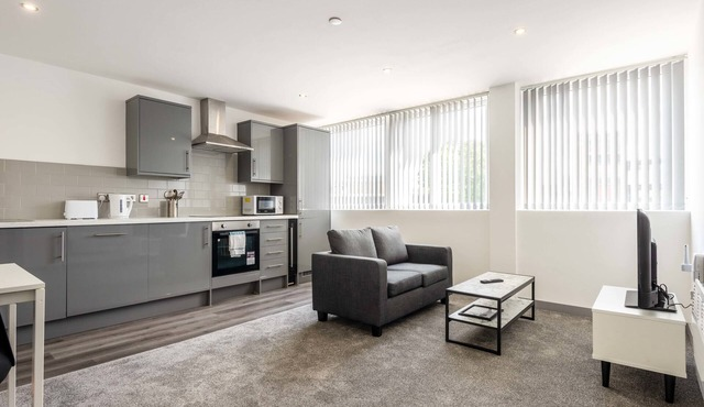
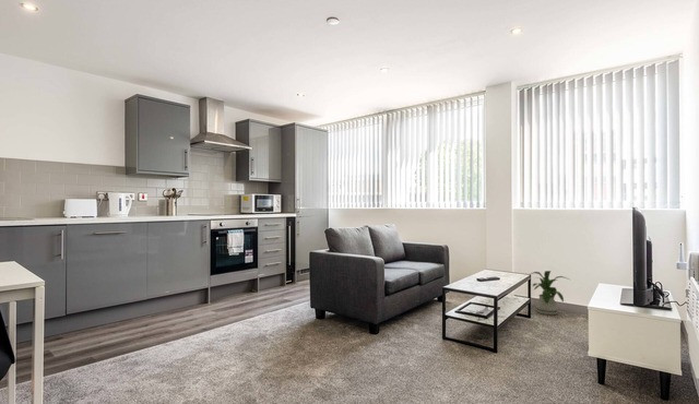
+ house plant (548, 289)
